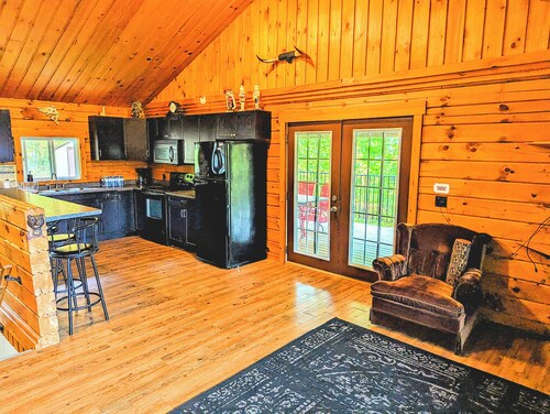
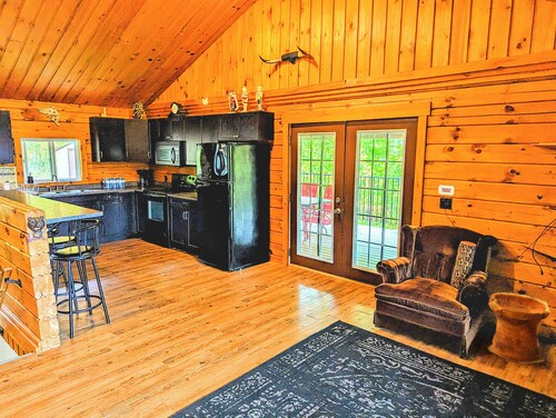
+ woven basket (514, 326)
